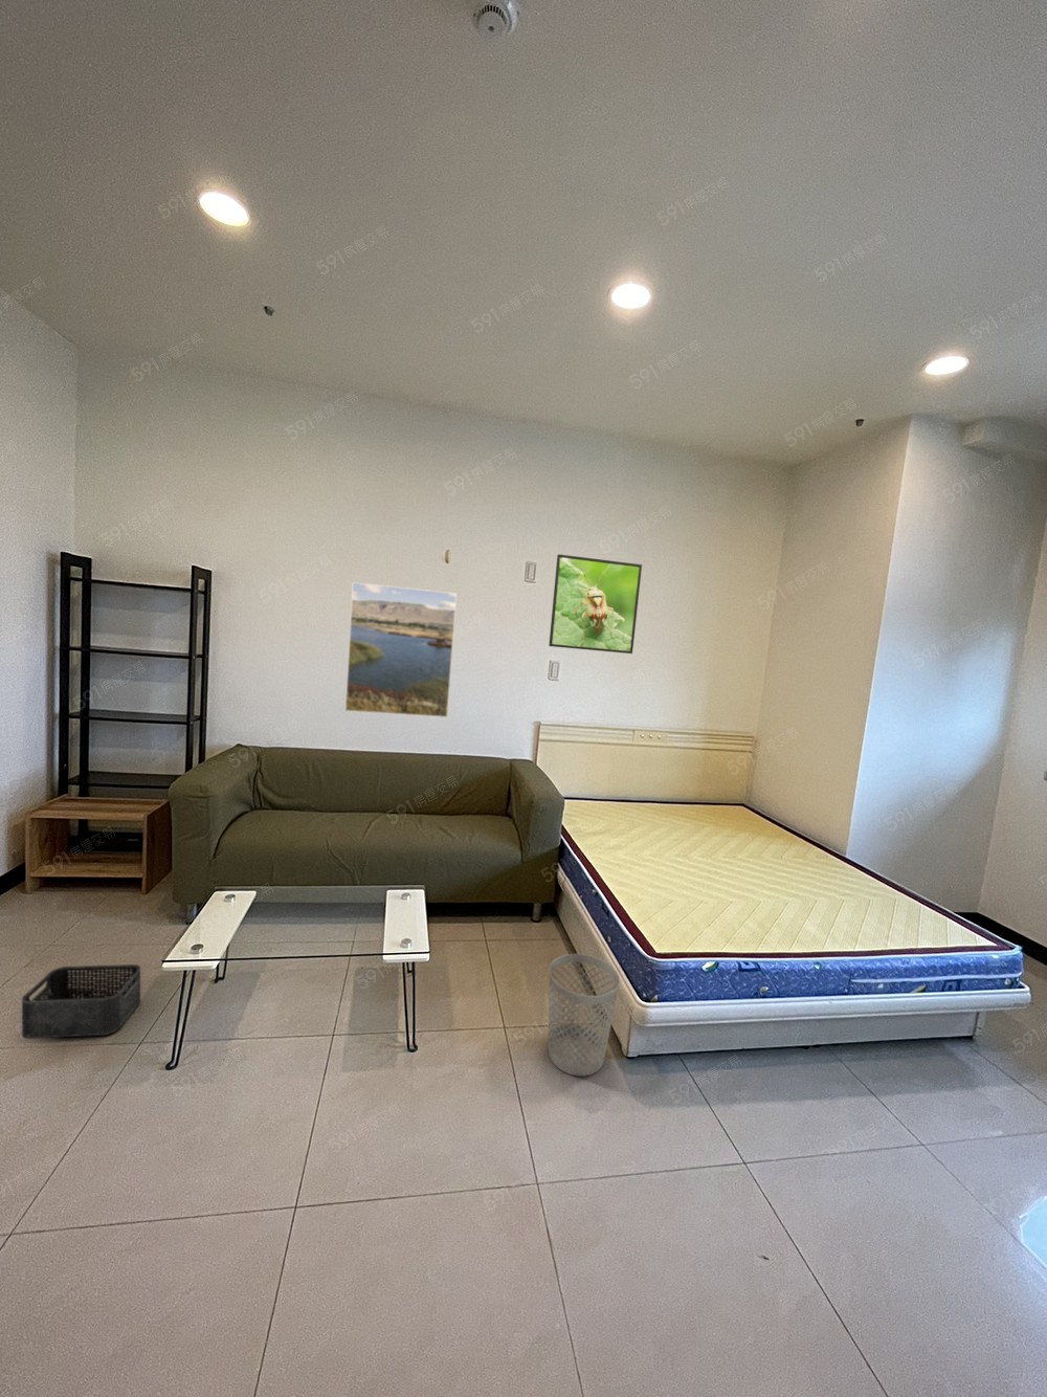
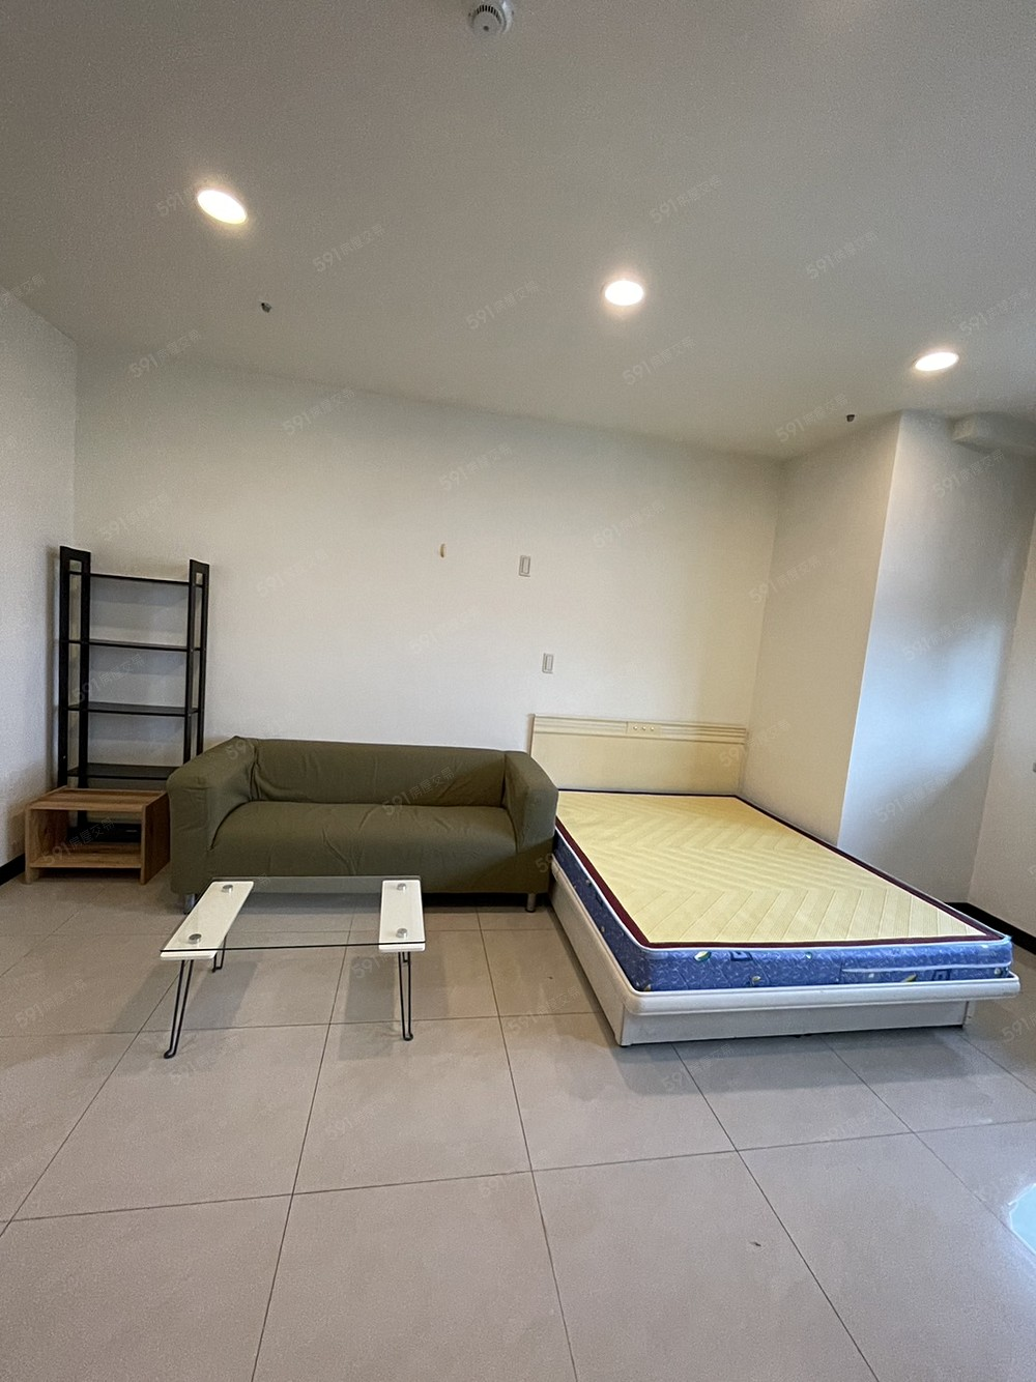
- storage bin (84, 999)
- wastebasket (578, 1014)
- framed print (401, 651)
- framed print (595, 604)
